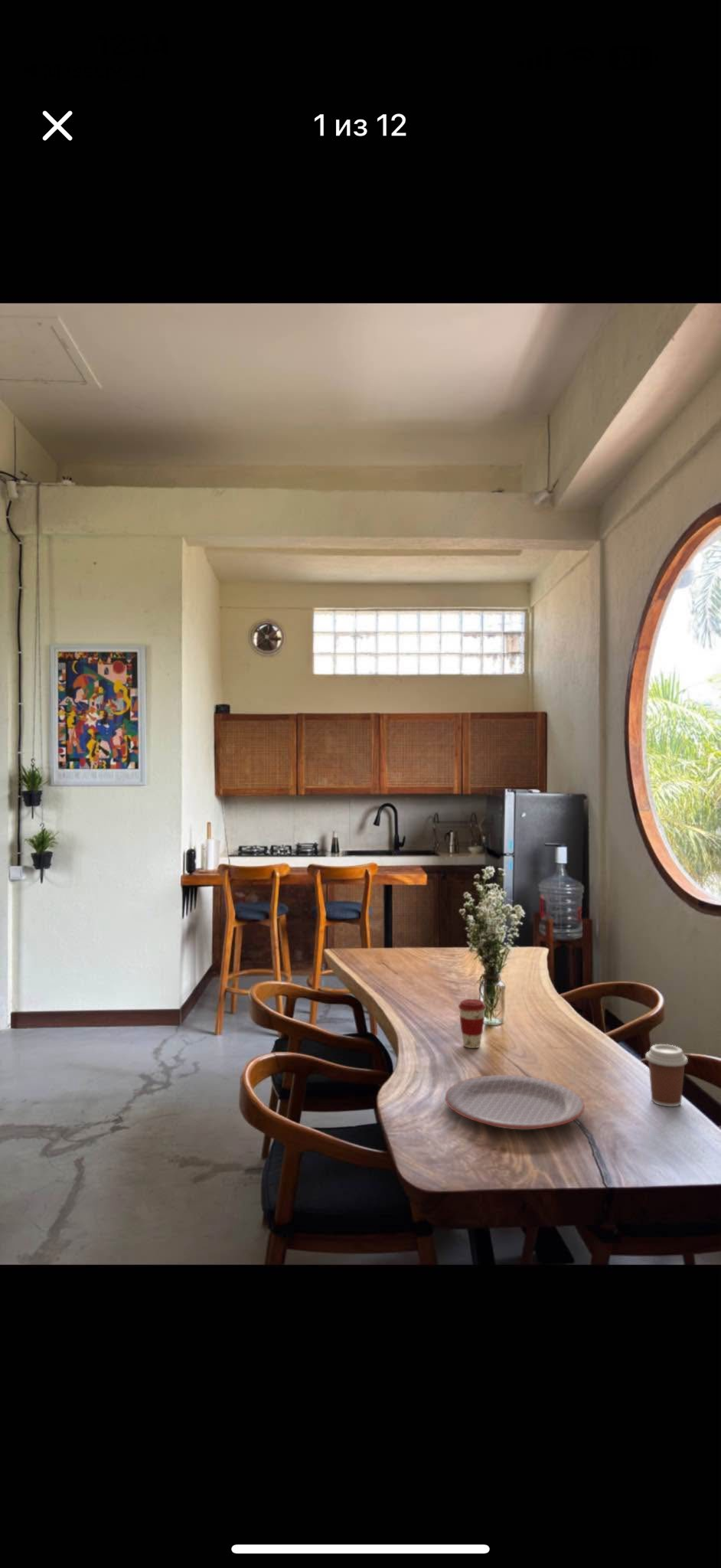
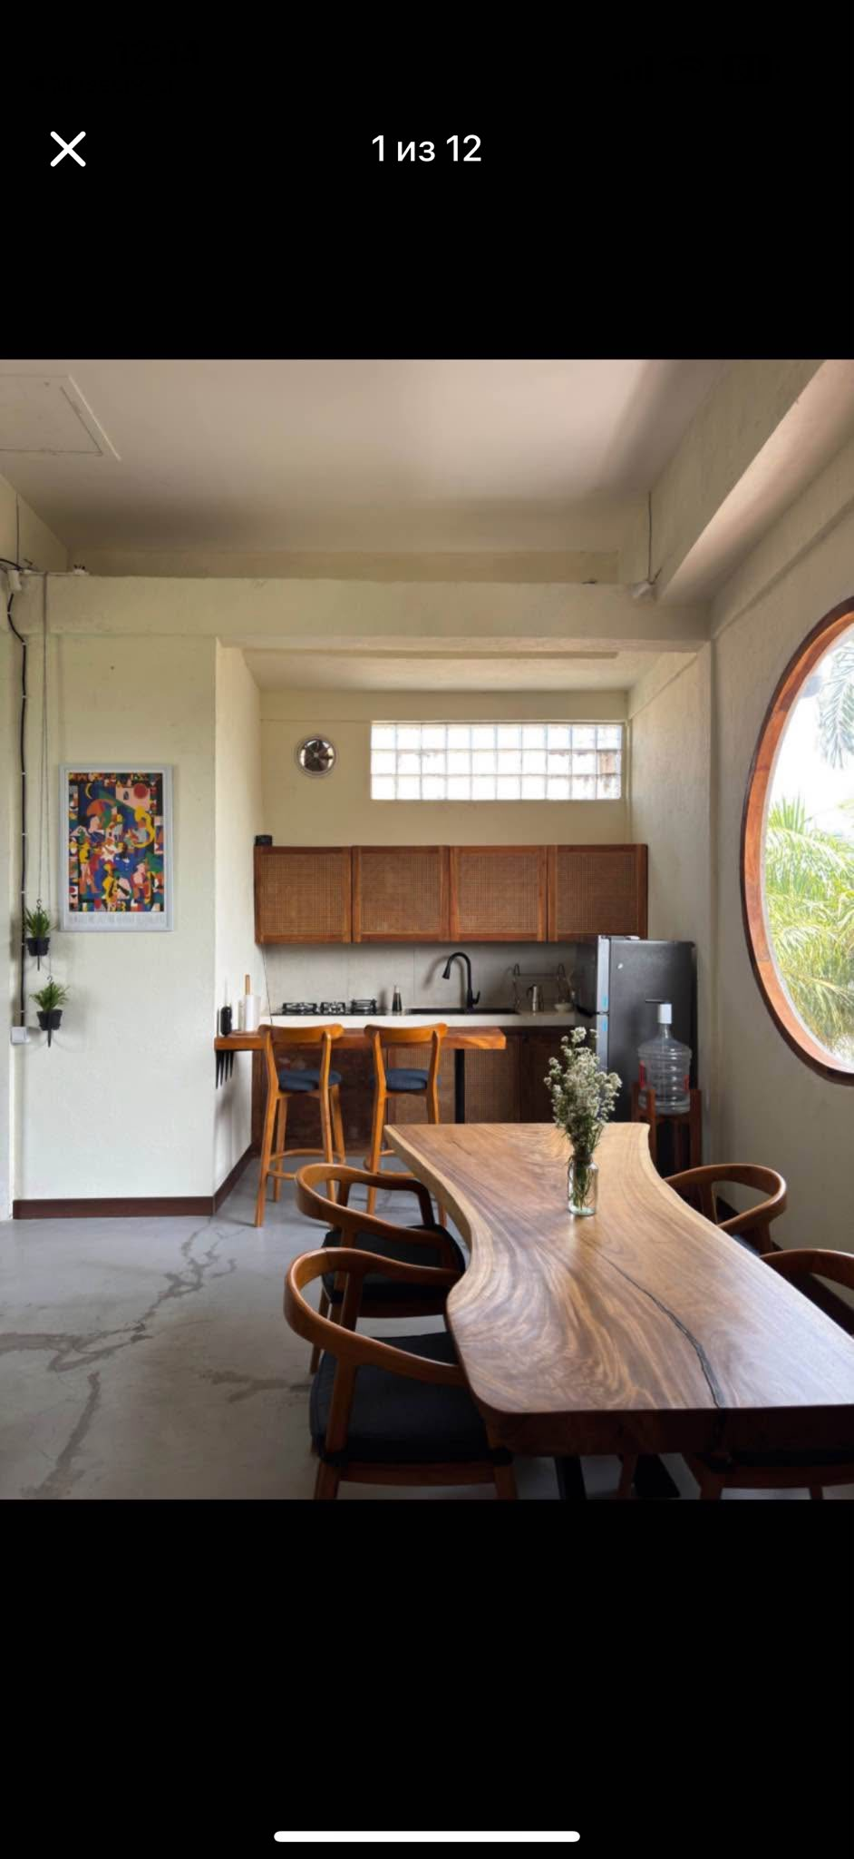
- coffee cup (471, 1024)
- plate (514, 1104)
- coffee cup (666, 1075)
